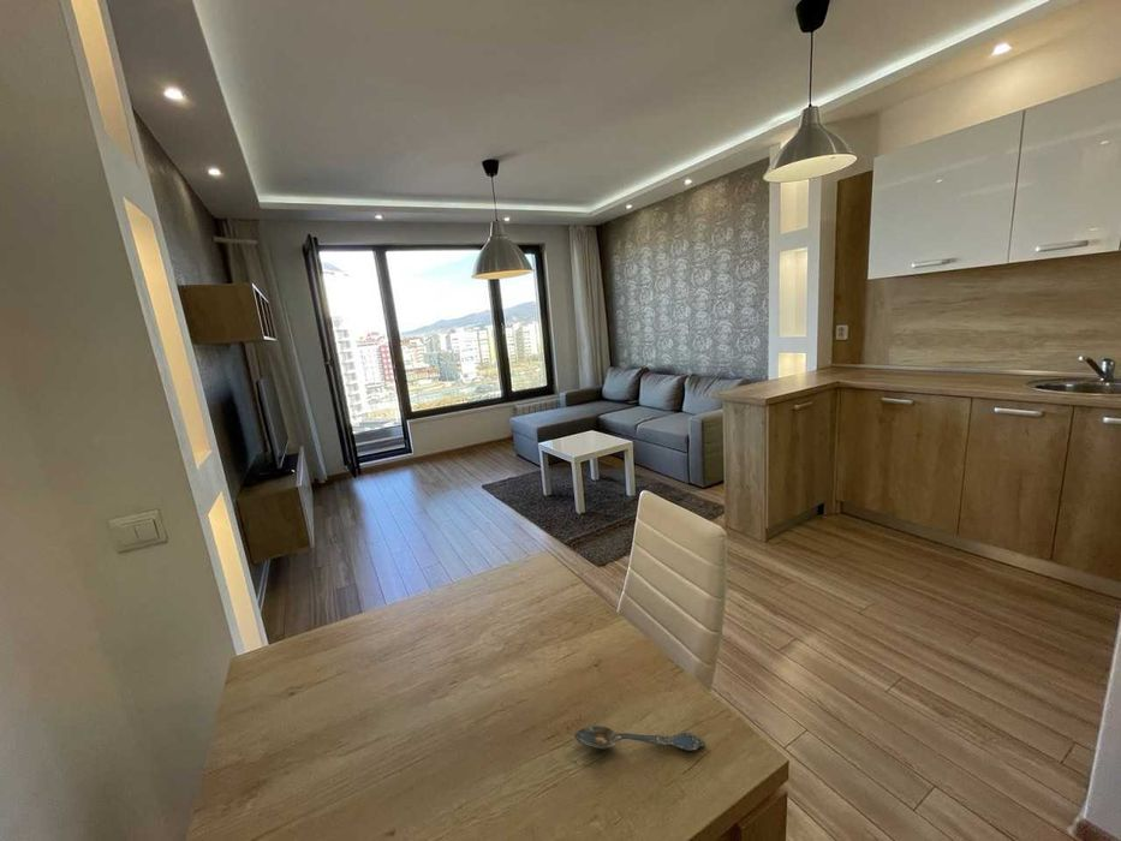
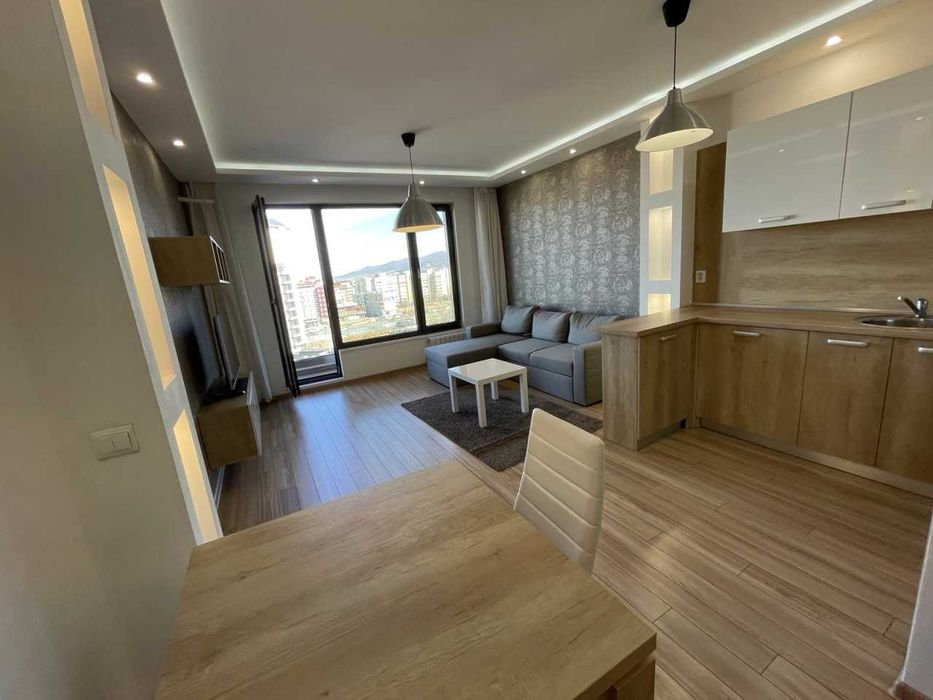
- spoon (639, 738)
